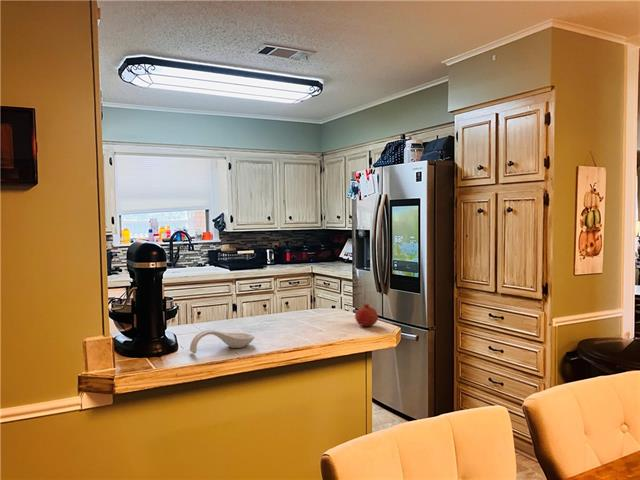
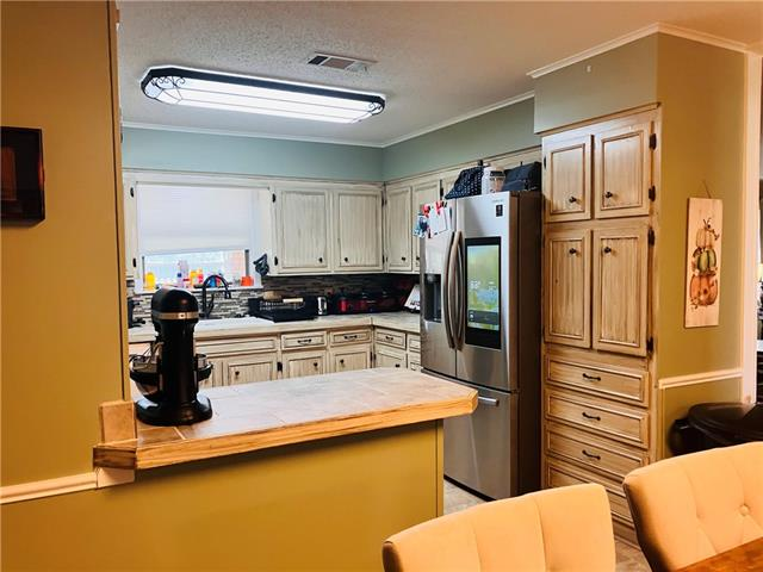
- spoon rest (223, 338)
- fruit (366, 314)
